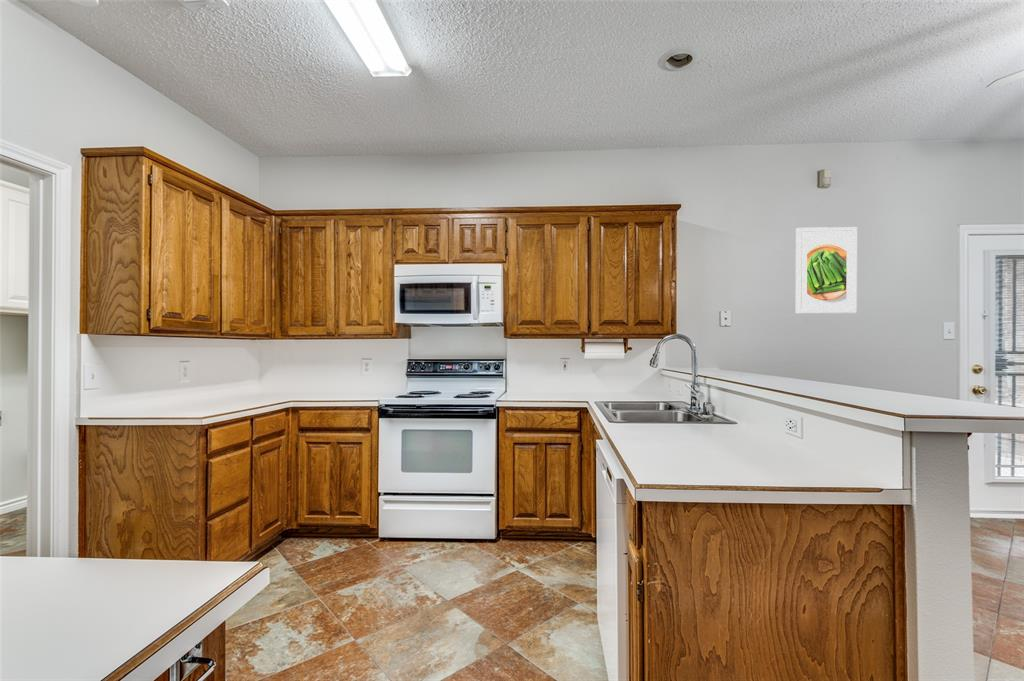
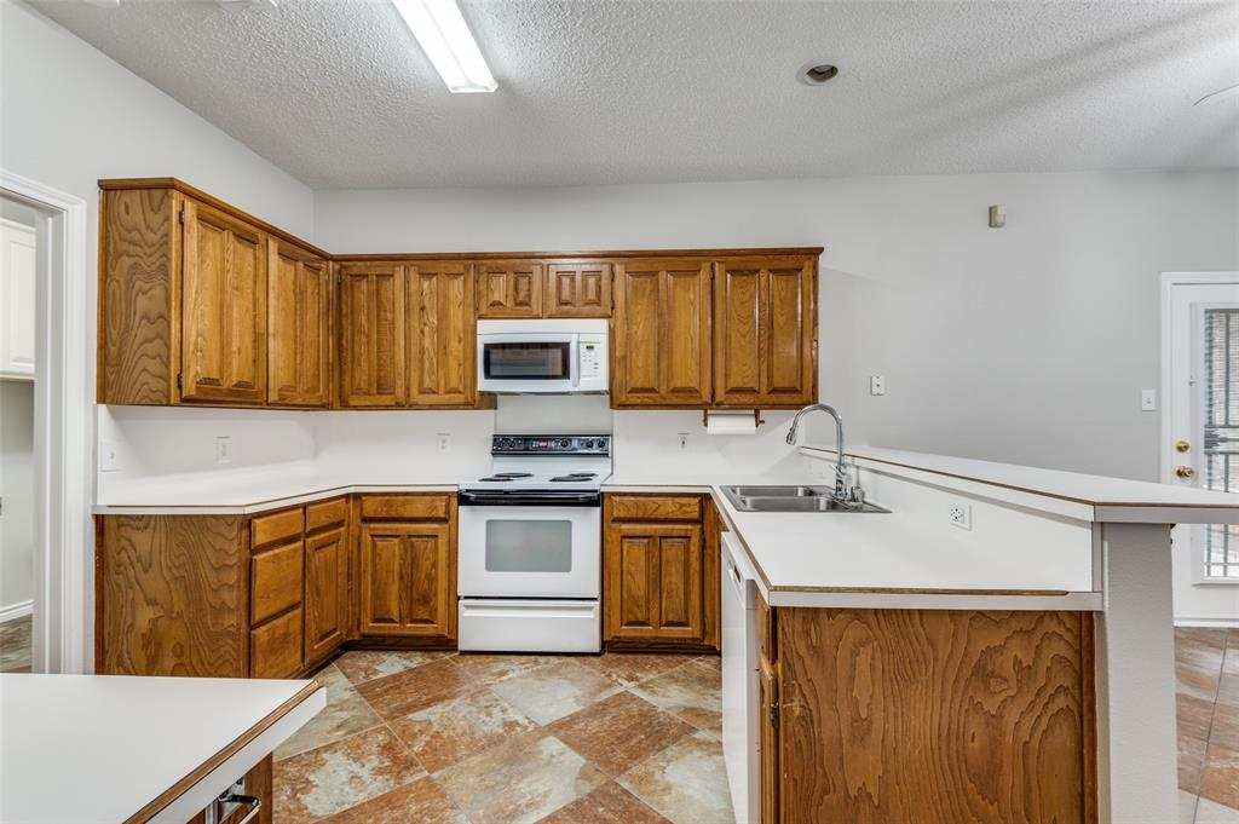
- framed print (826, 270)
